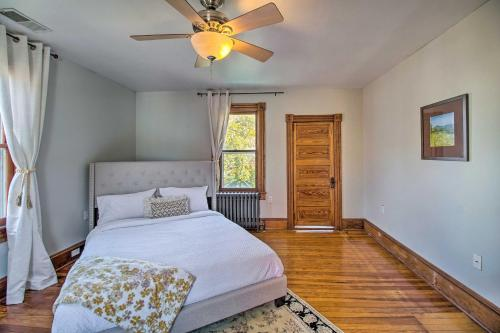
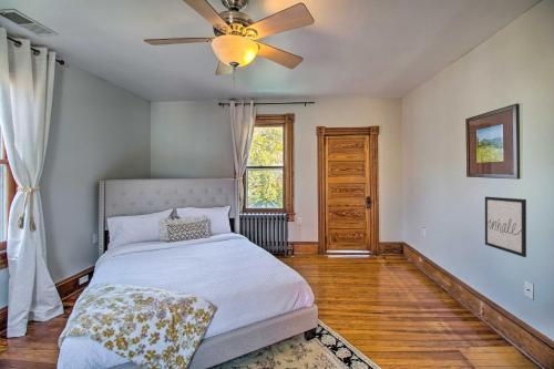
+ wall art (503, 224)
